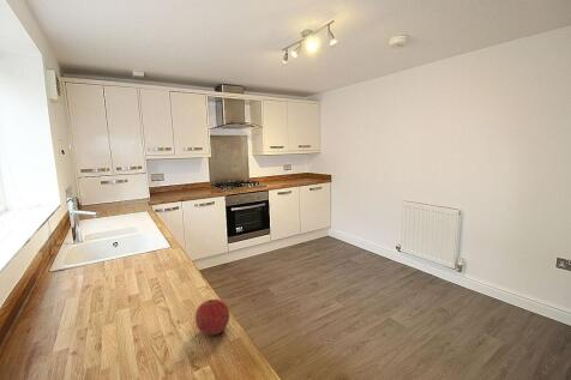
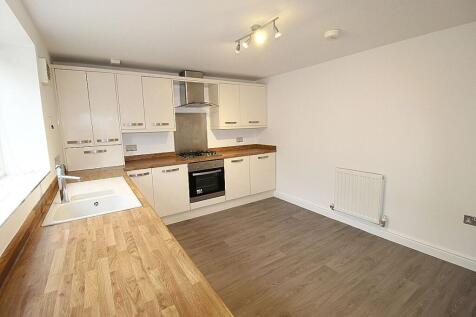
- fruit (211, 315)
